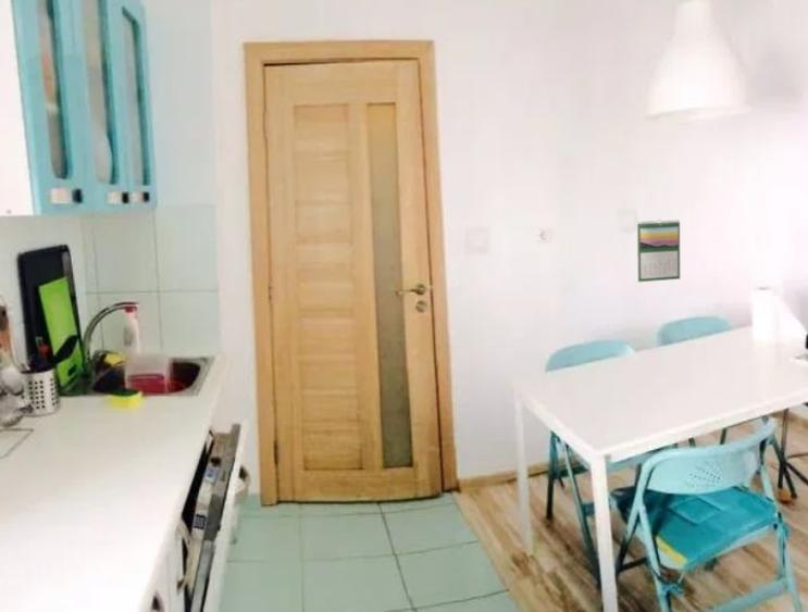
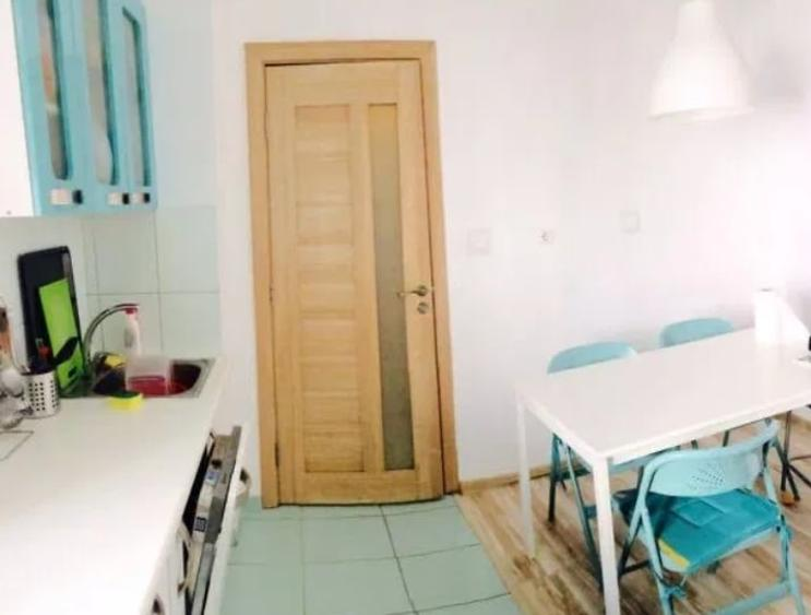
- calendar (659, 250)
